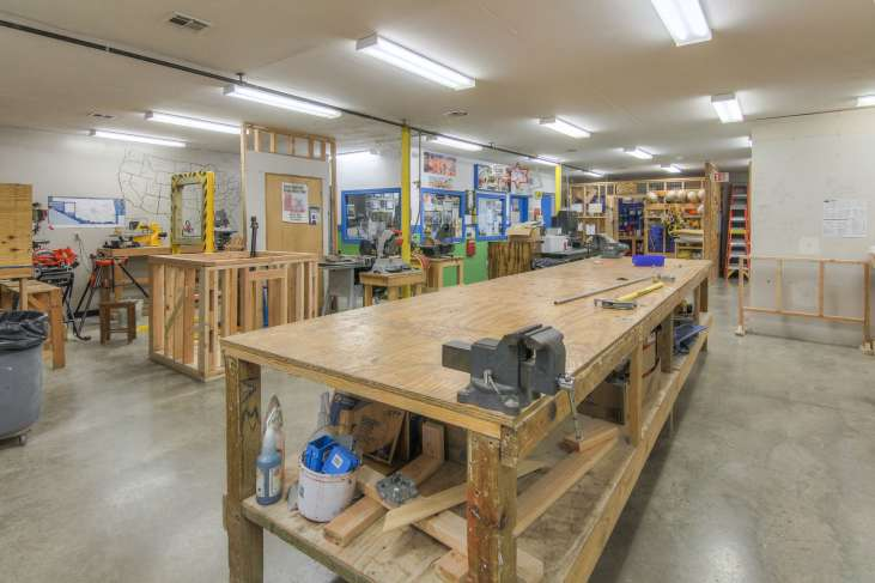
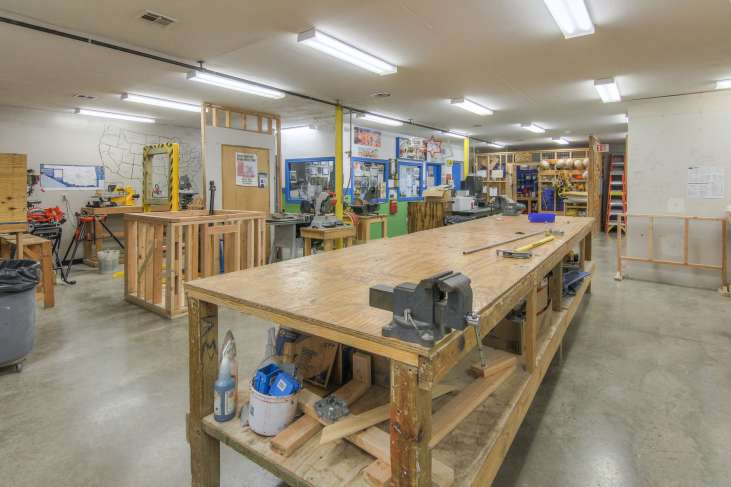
- stool (119, 328)
